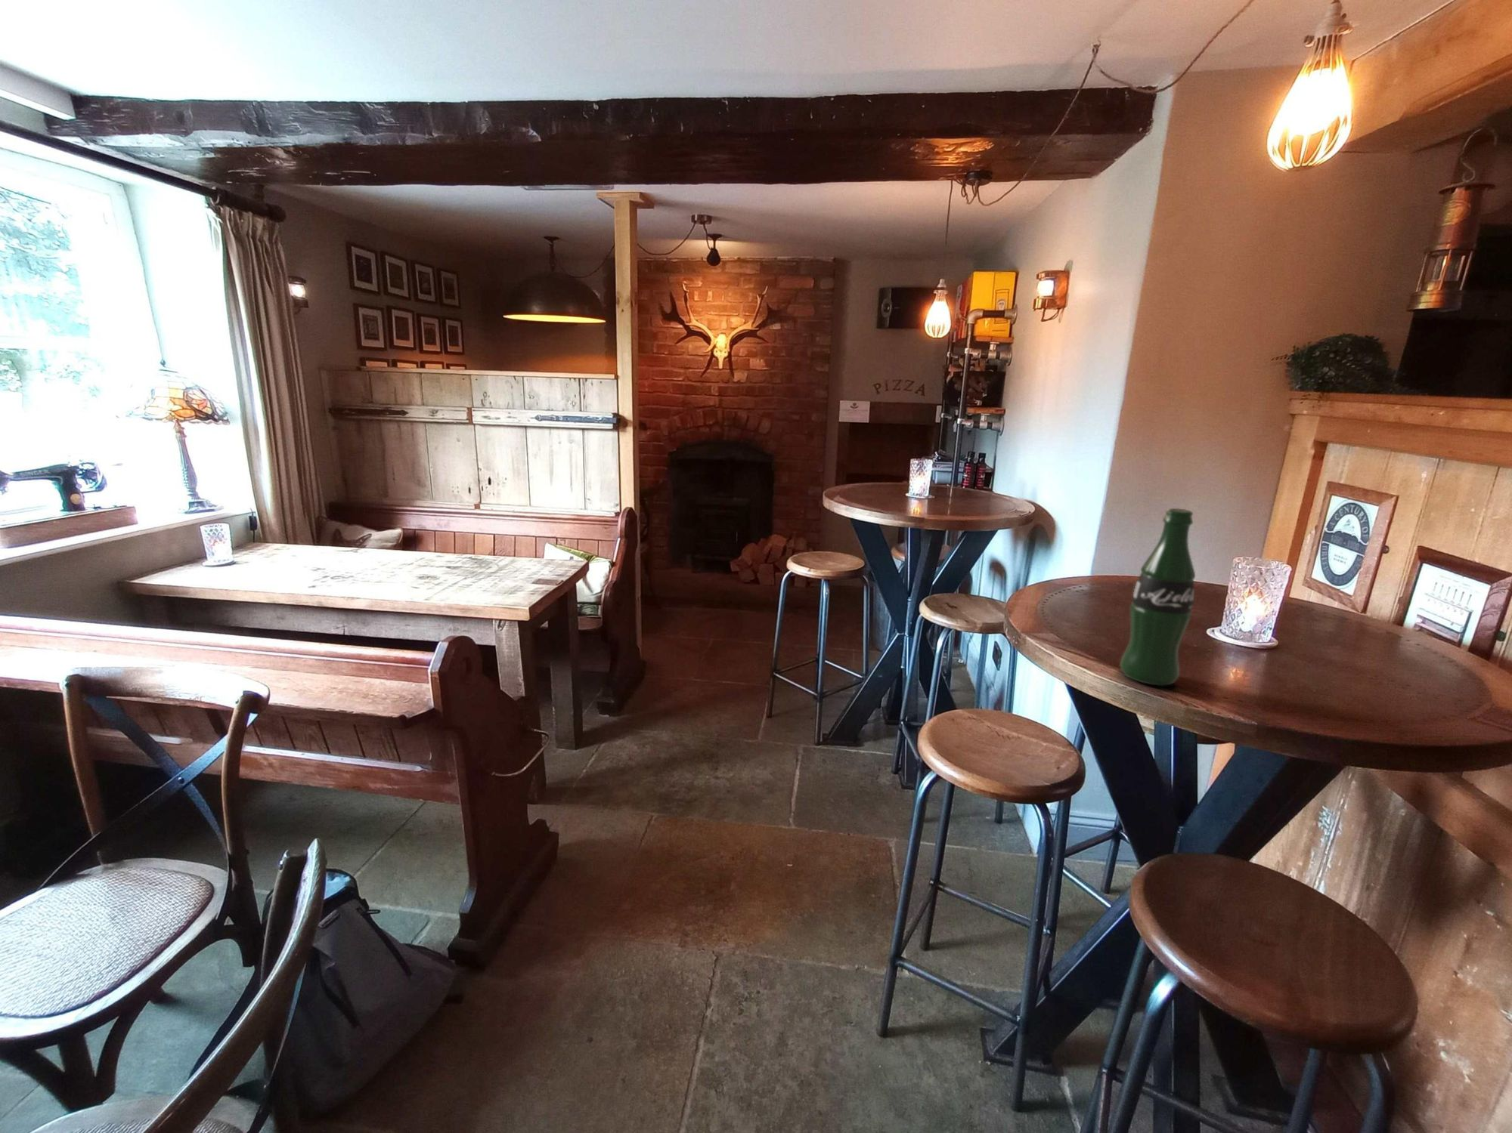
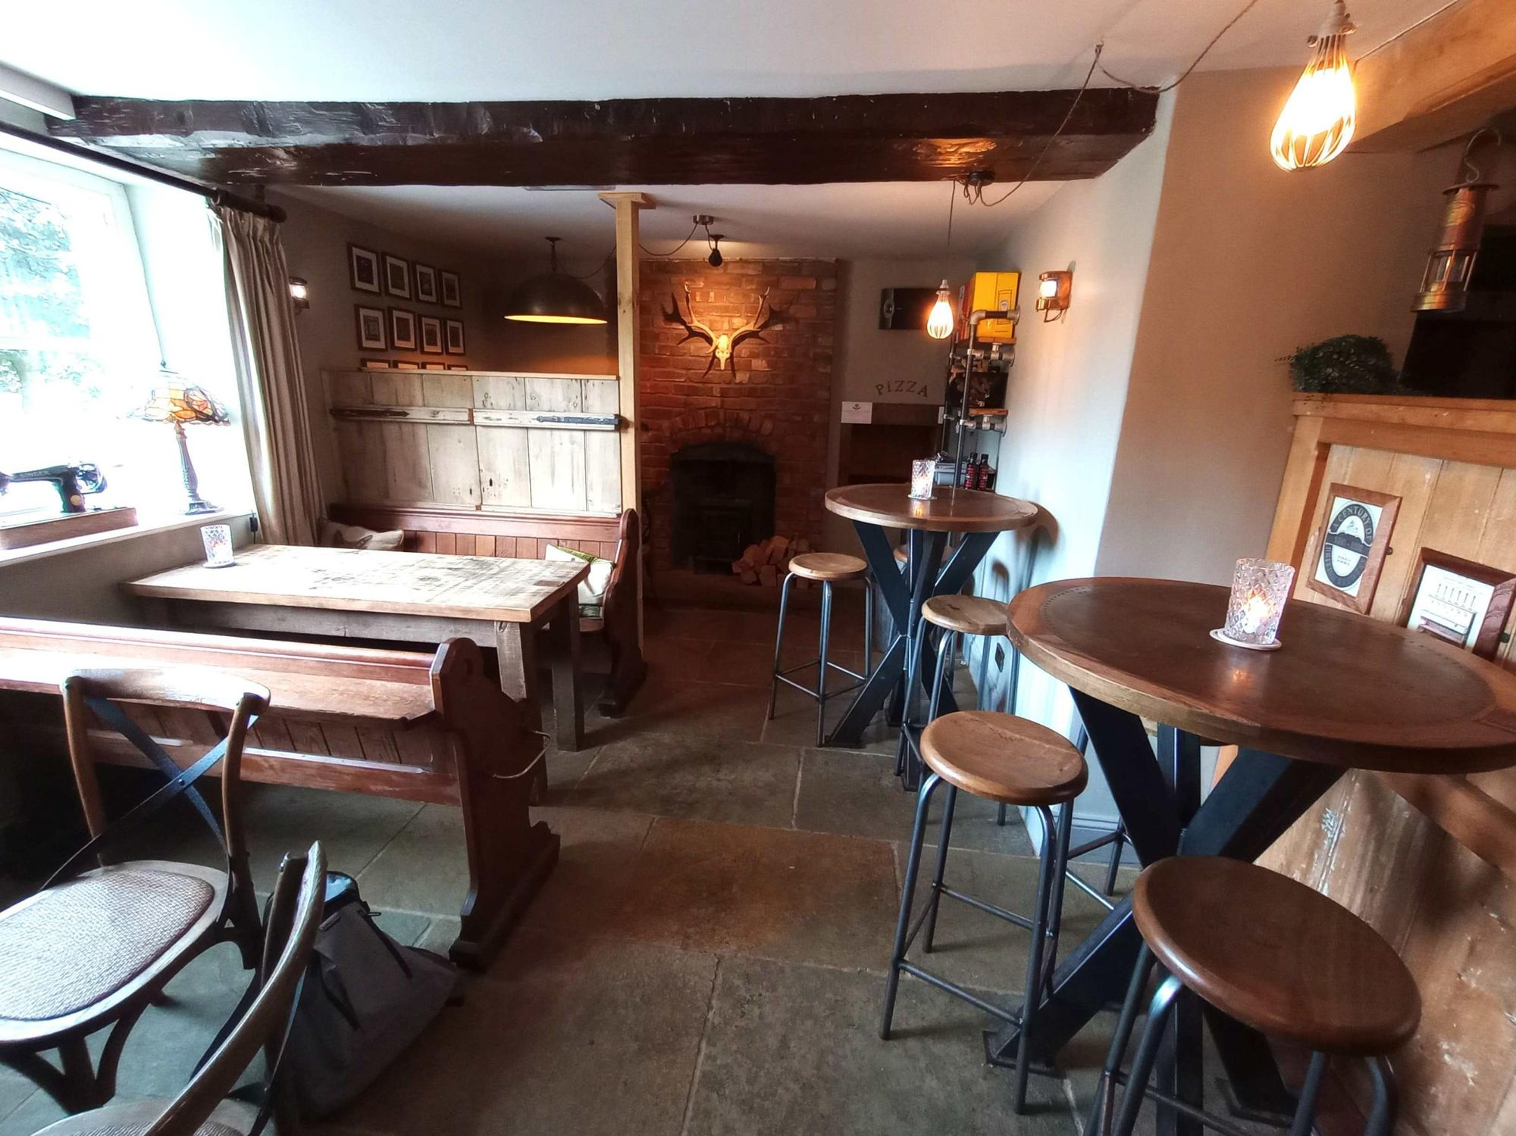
- beer bottle (1163, 596)
